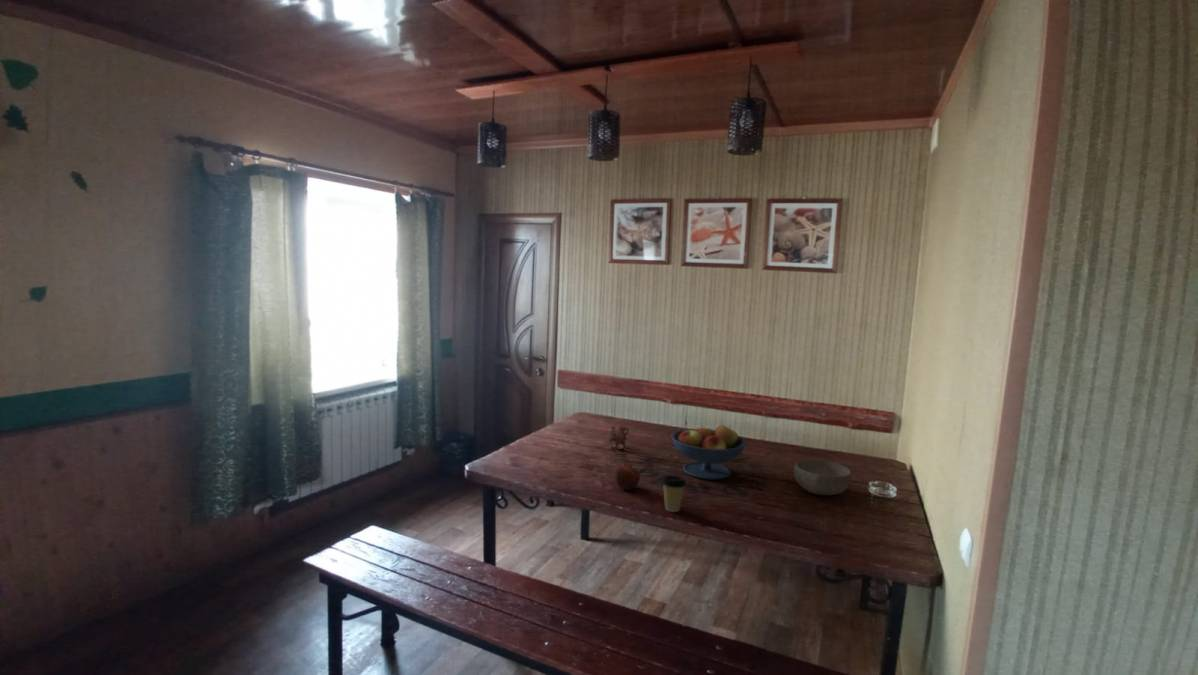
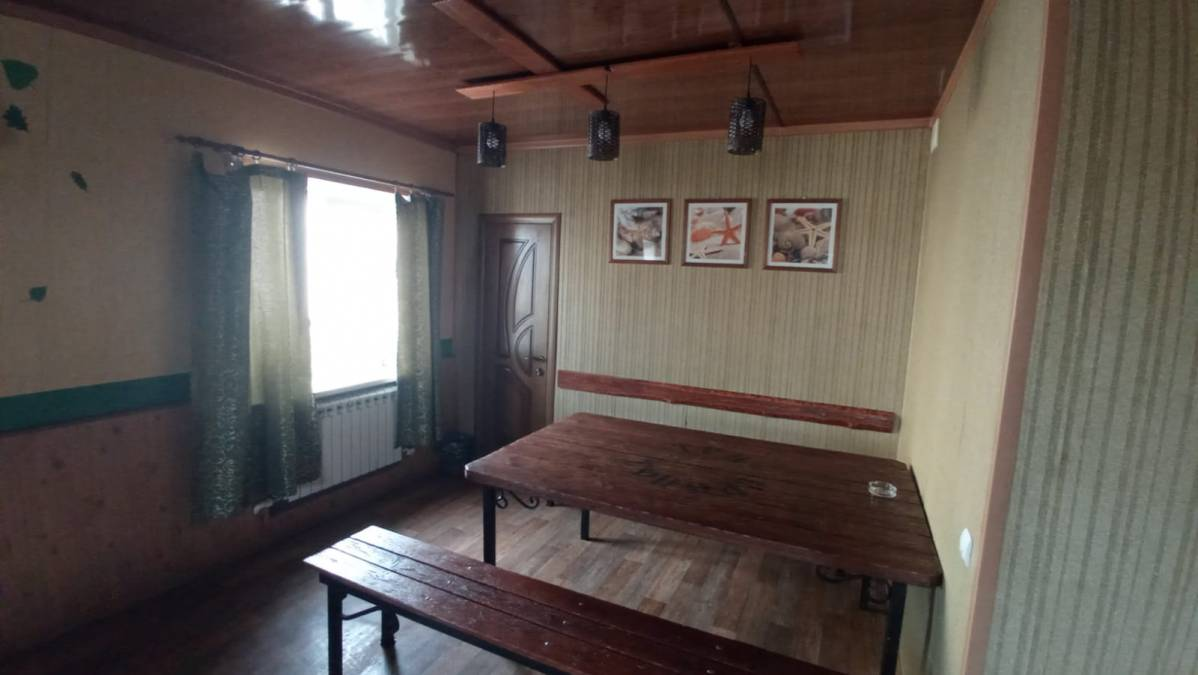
- fruit bowl (707, 449)
- coffee cup (673, 493)
- bowl (821, 479)
- apple (627, 475)
- teapot (619, 437)
